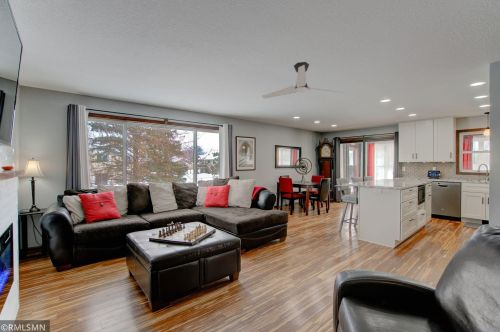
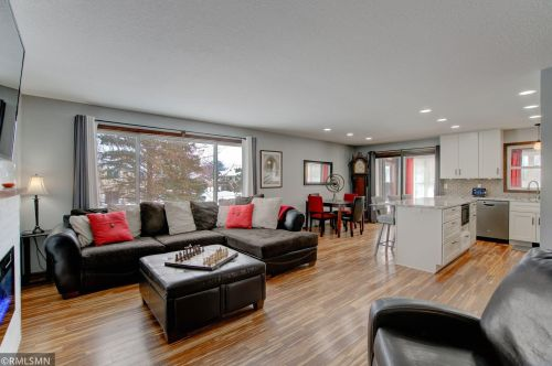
- ceiling fan (301, 73)
